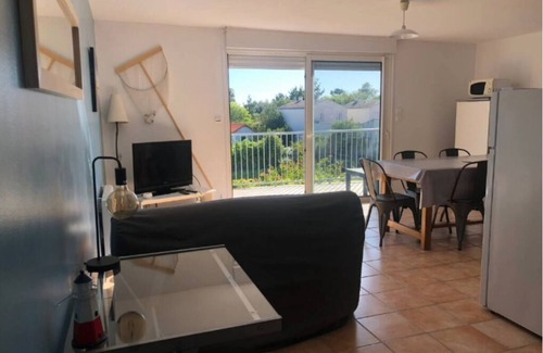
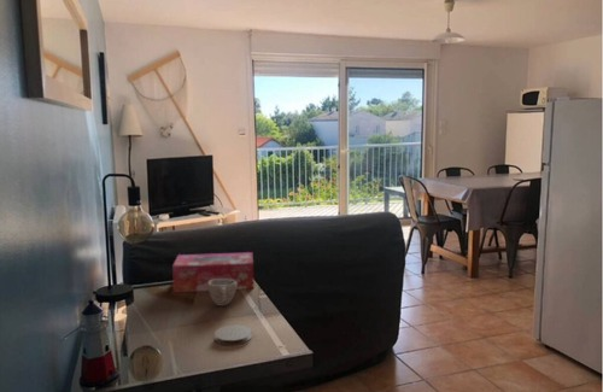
+ tissue box (215, 271)
+ coaster (233, 334)
+ cup (223, 293)
